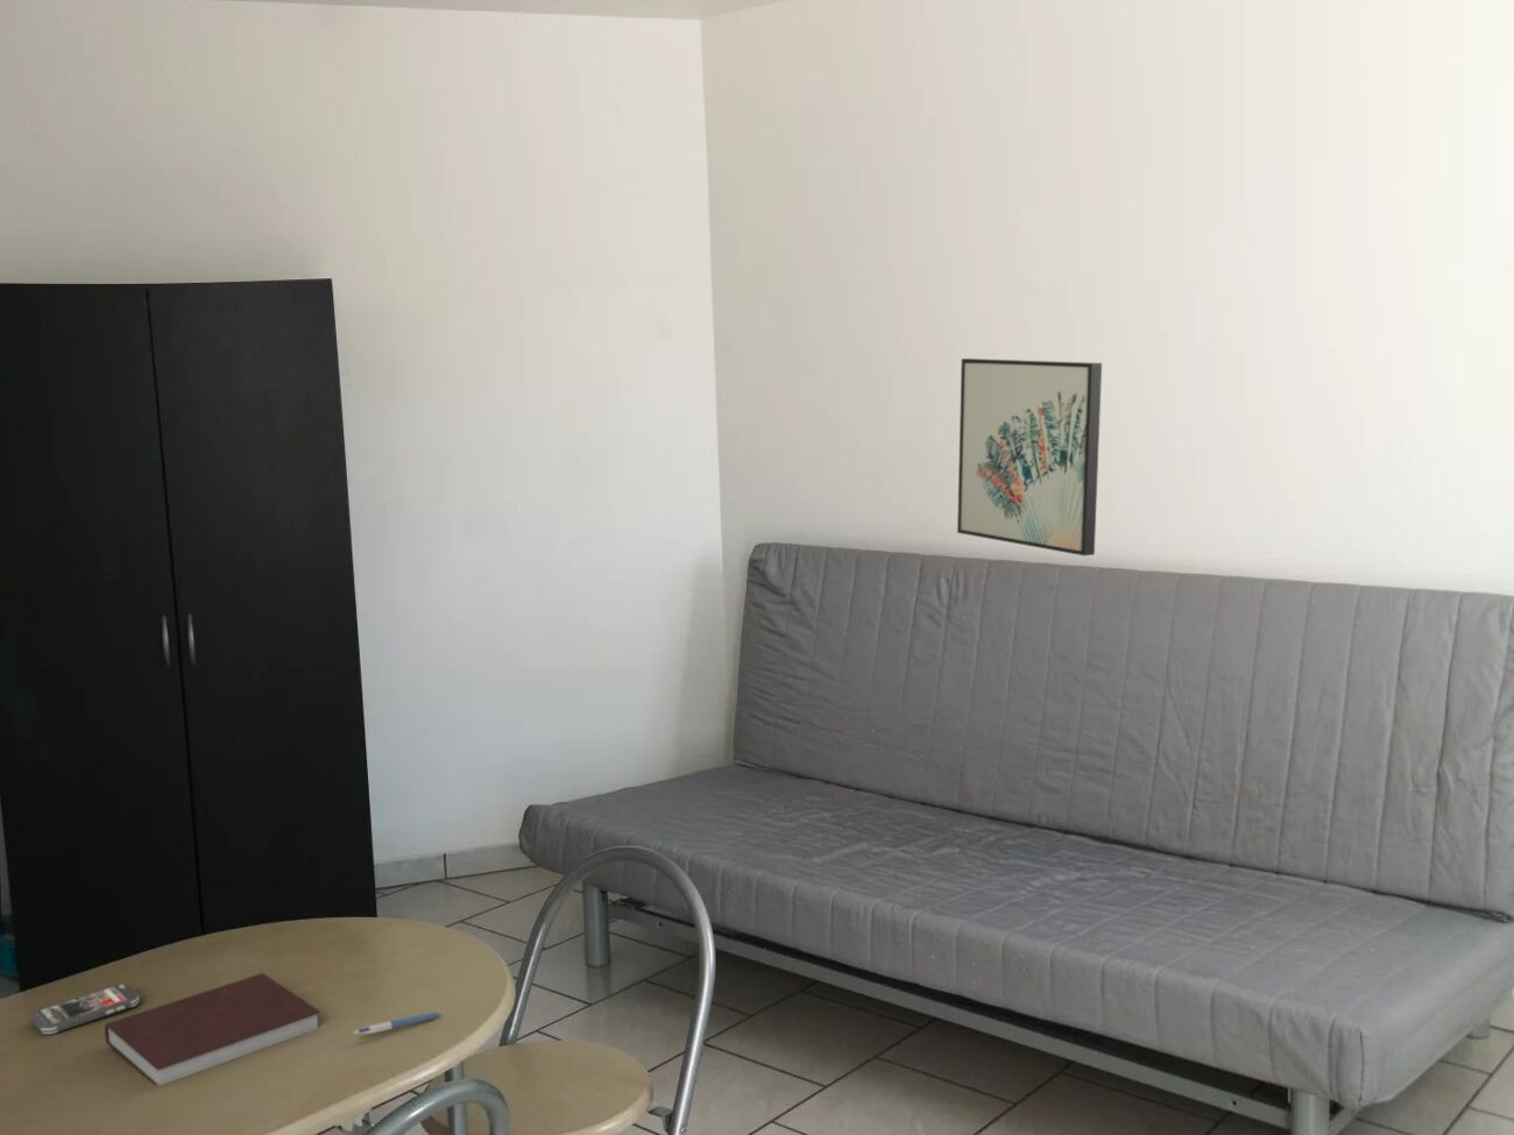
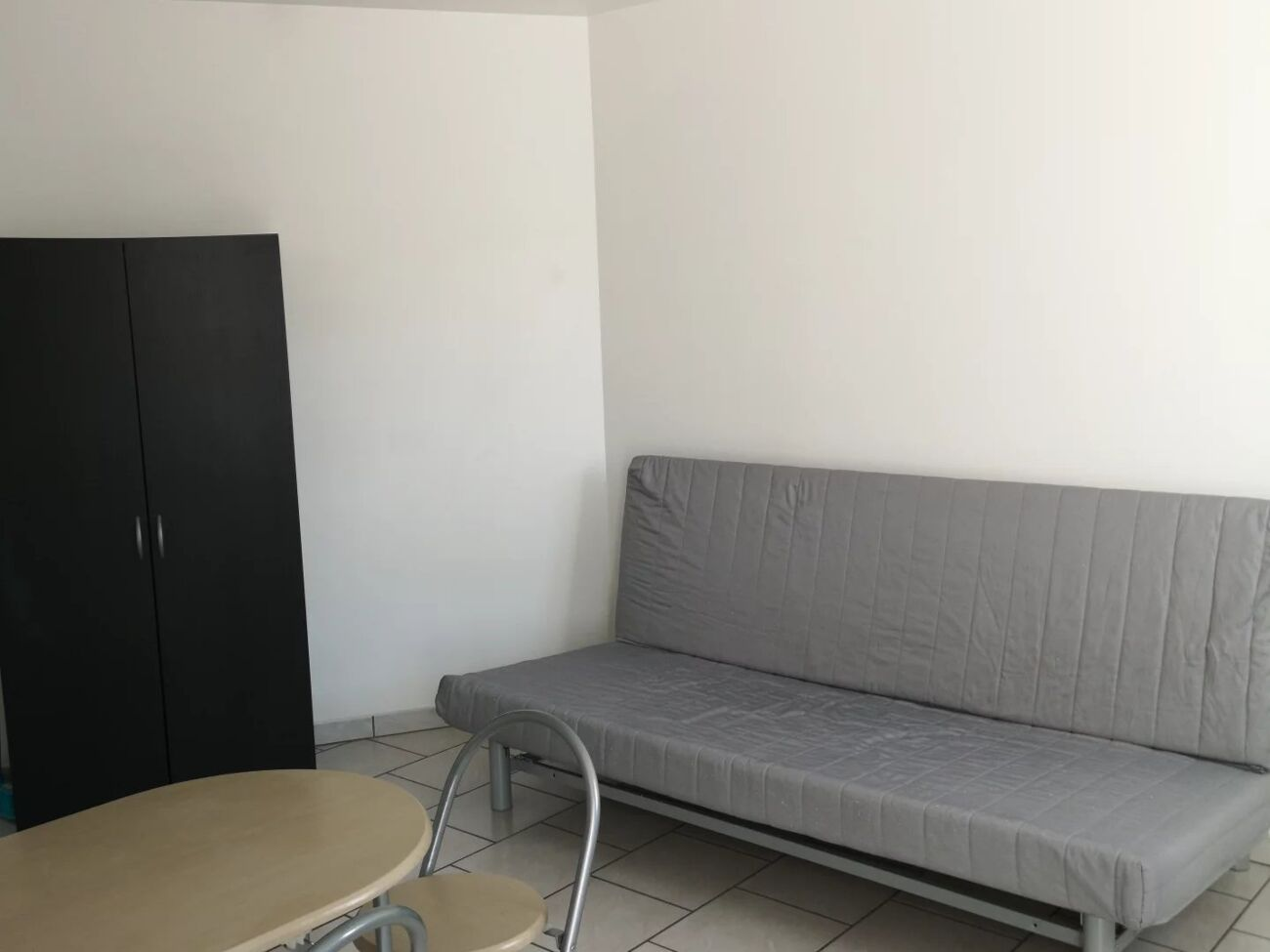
- wall art (1025, 453)
- smartphone (86, 1009)
- notebook (213, 1027)
- pen (398, 1023)
